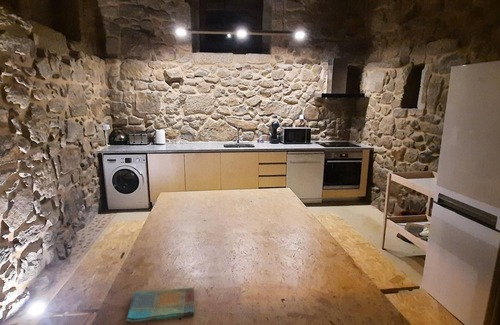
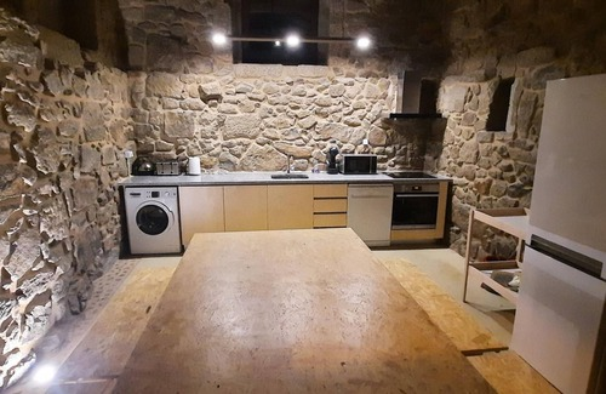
- dish towel (162, 303)
